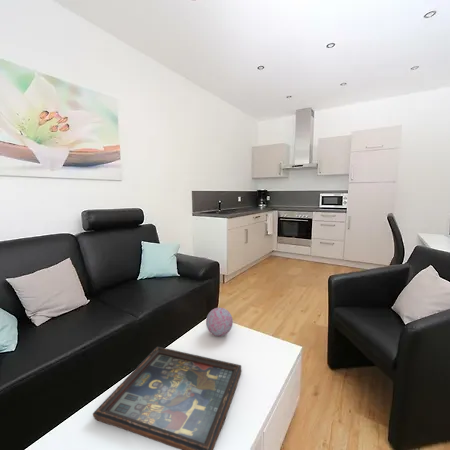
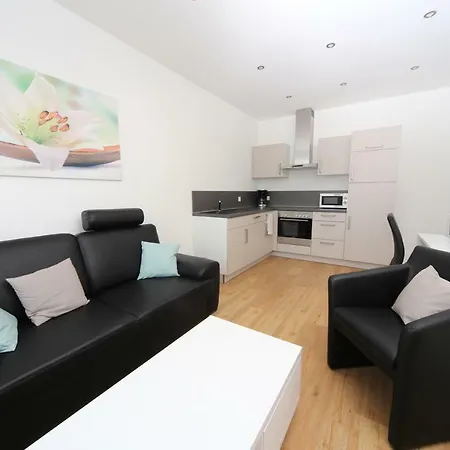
- decorative tray (176, 389)
- decorative orb (219, 321)
